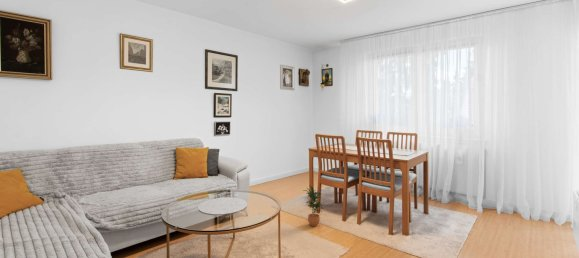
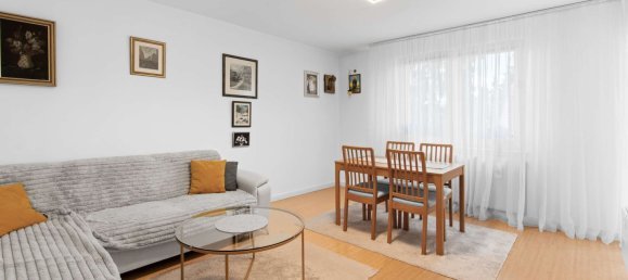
- potted plant (313, 204)
